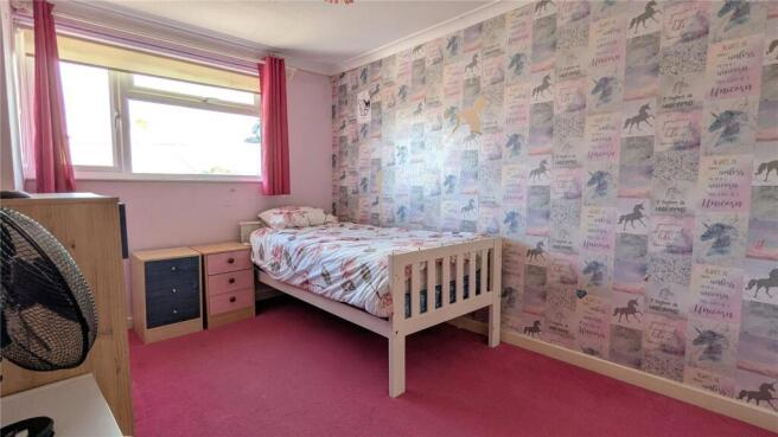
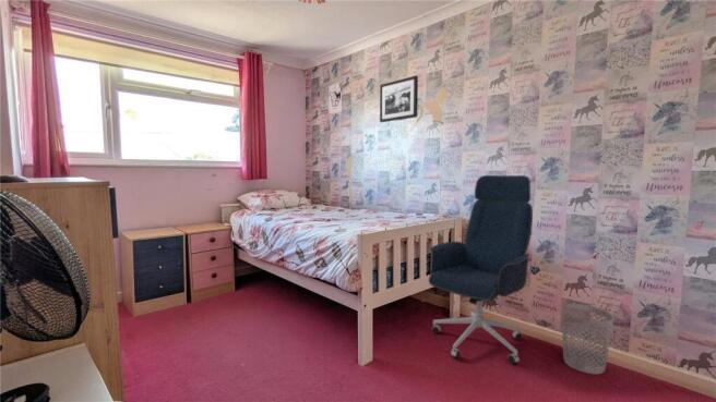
+ wastebasket (584, 338)
+ office chair (482, 259)
+ picture frame (397, 100)
